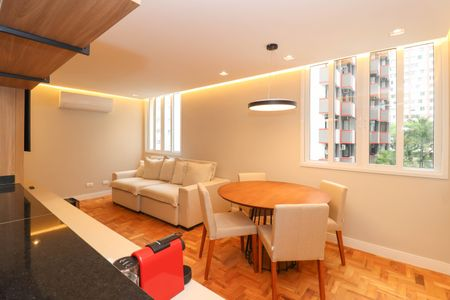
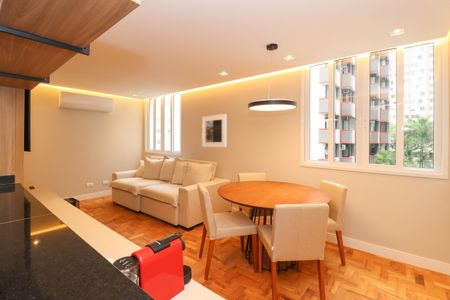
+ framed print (213, 131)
